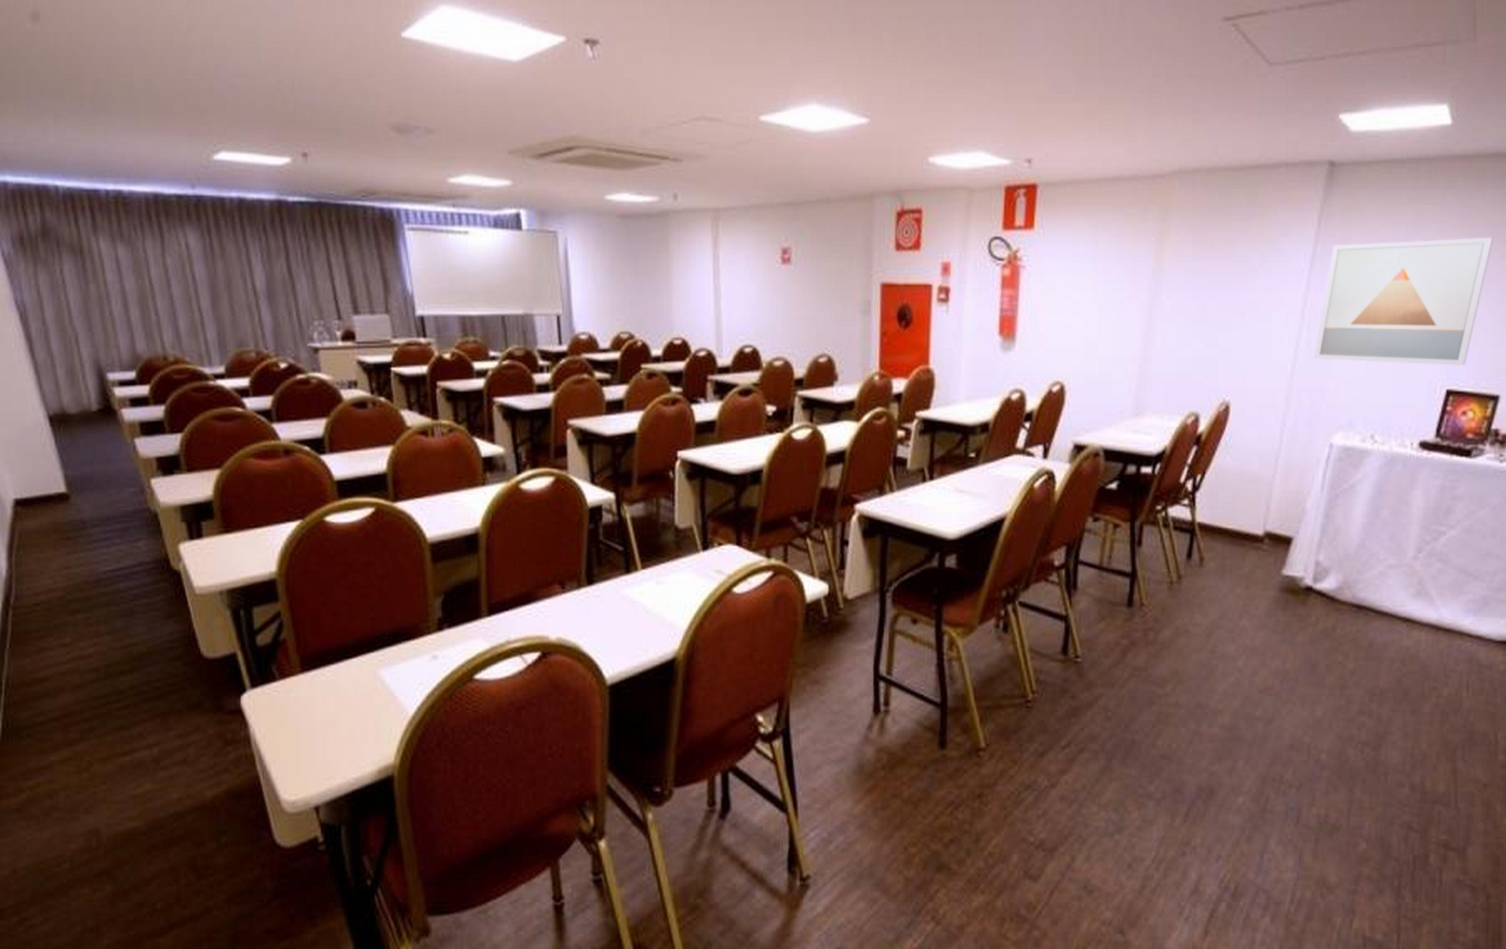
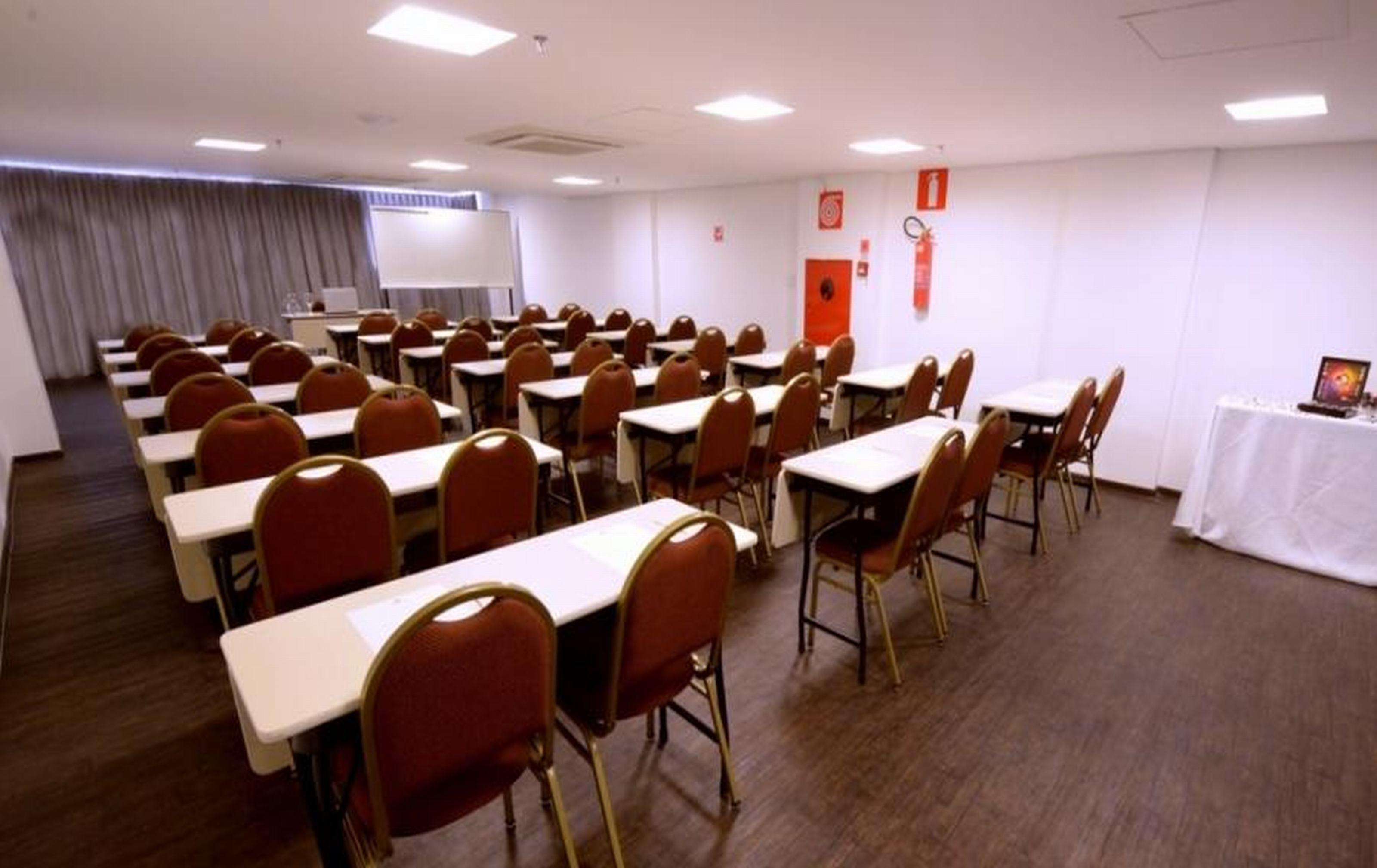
- wall art (1397, 303)
